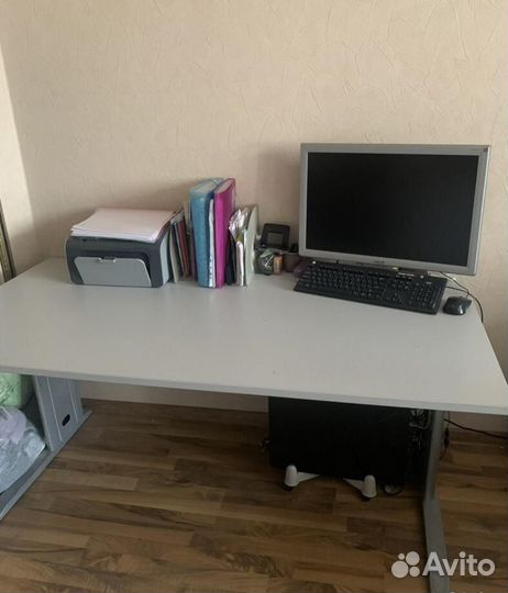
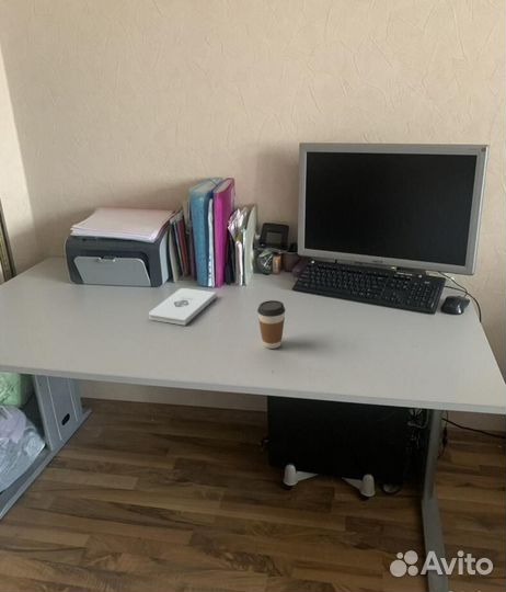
+ notepad (183, 305)
+ coffee cup (272, 325)
